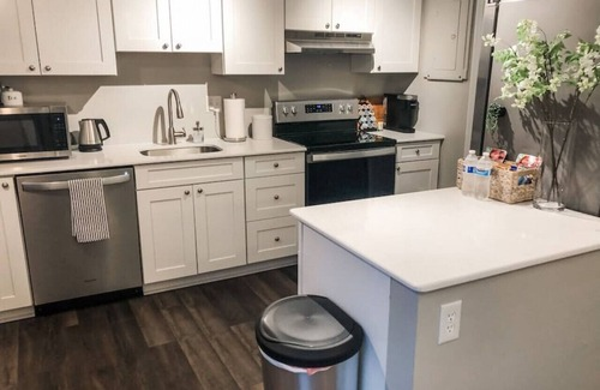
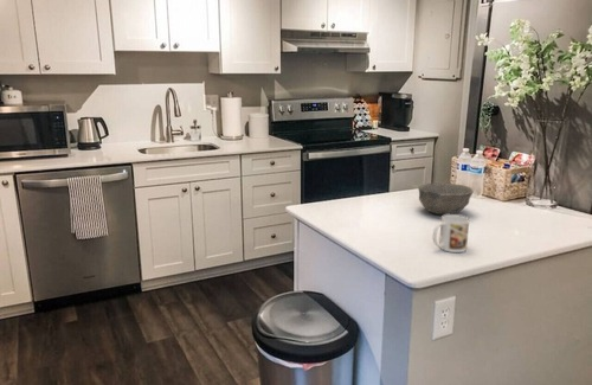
+ mug (449, 233)
+ bowl (444, 200)
